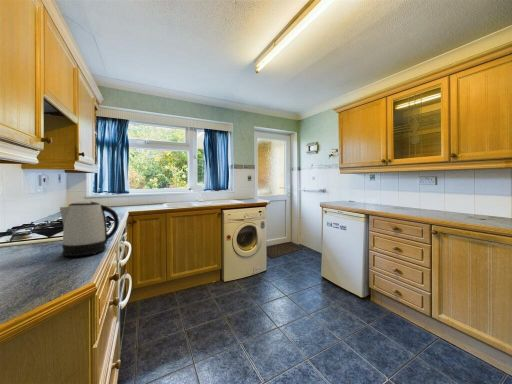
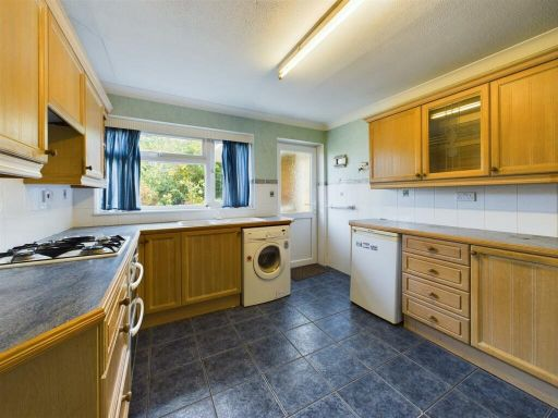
- kettle (91, 226)
